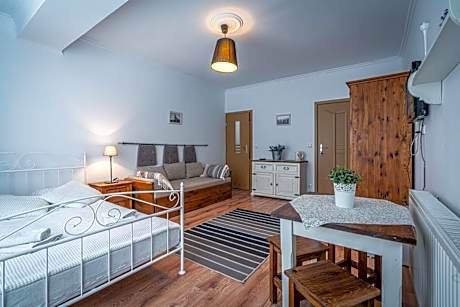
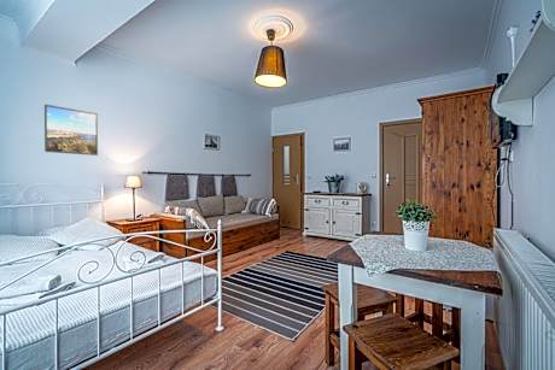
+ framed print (72, 131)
